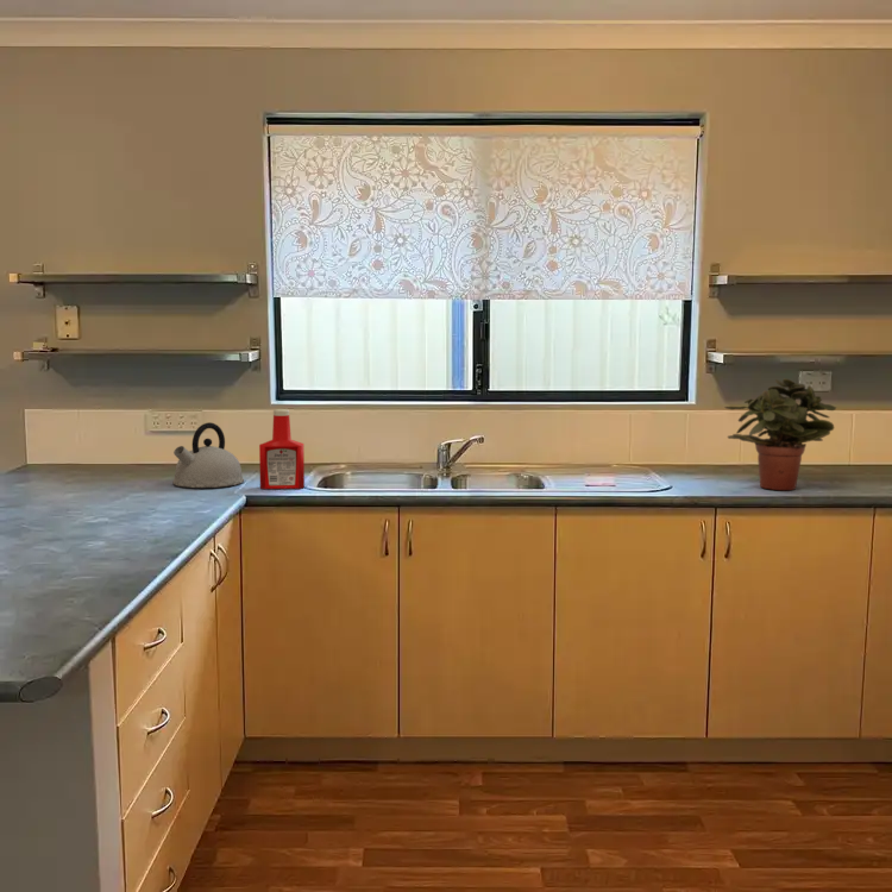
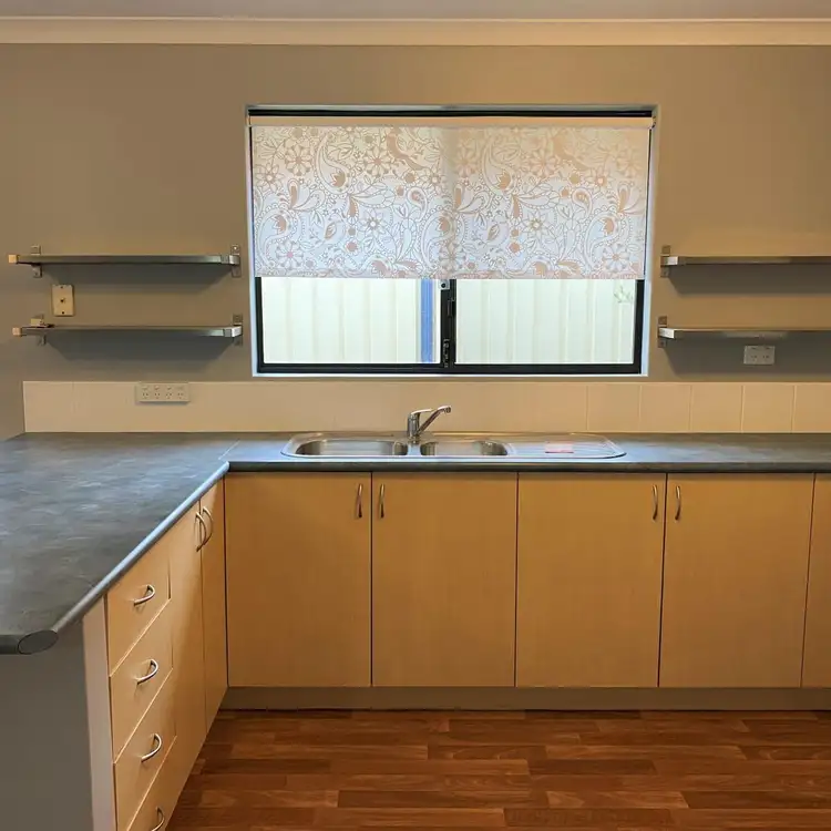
- kettle (205, 452)
- potted plant (779, 433)
- soap bottle (282, 448)
